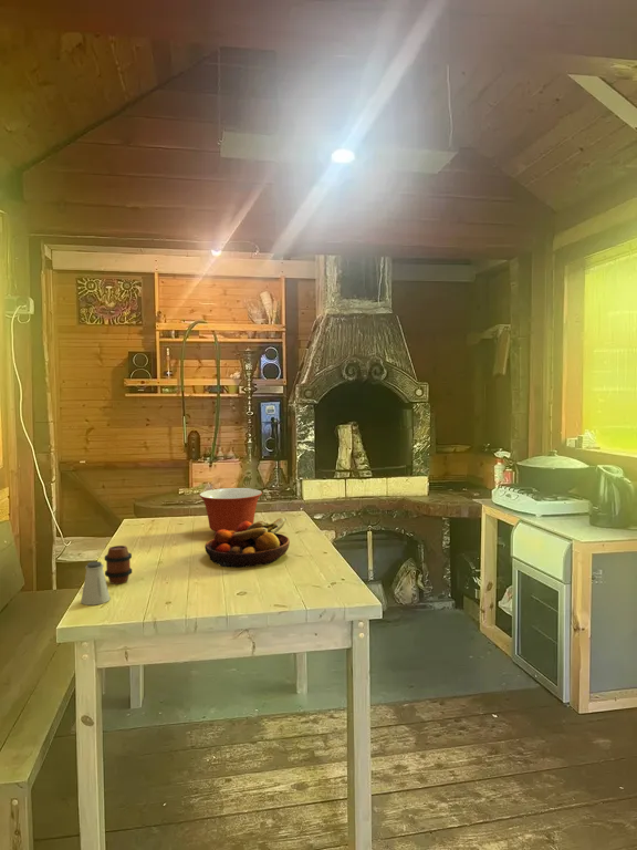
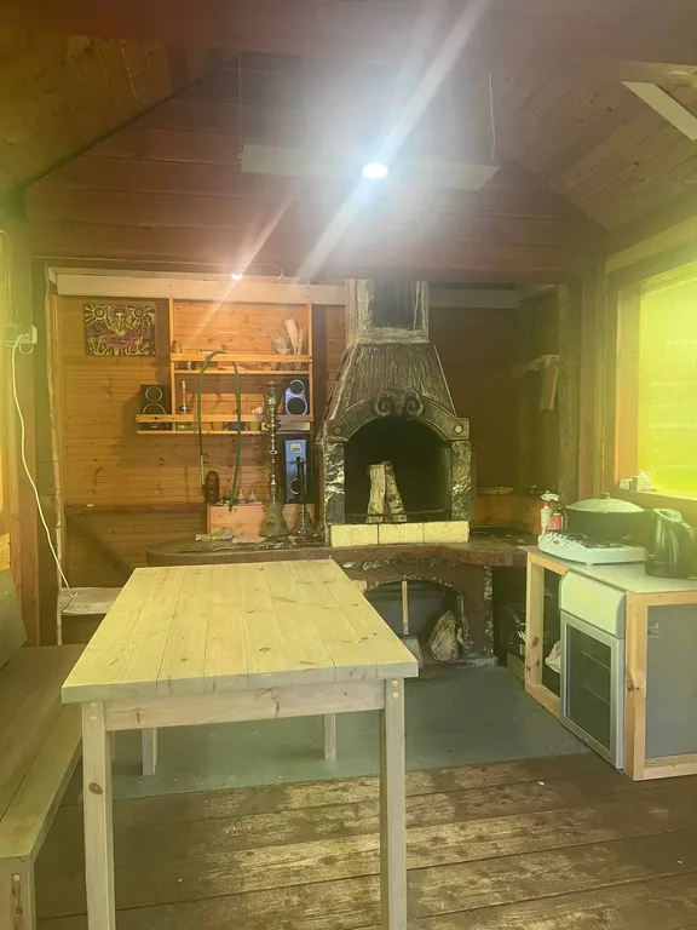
- mixing bowl (231, 512)
- fruit bowl (248, 538)
- saltshaker (94, 581)
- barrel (118, 564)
